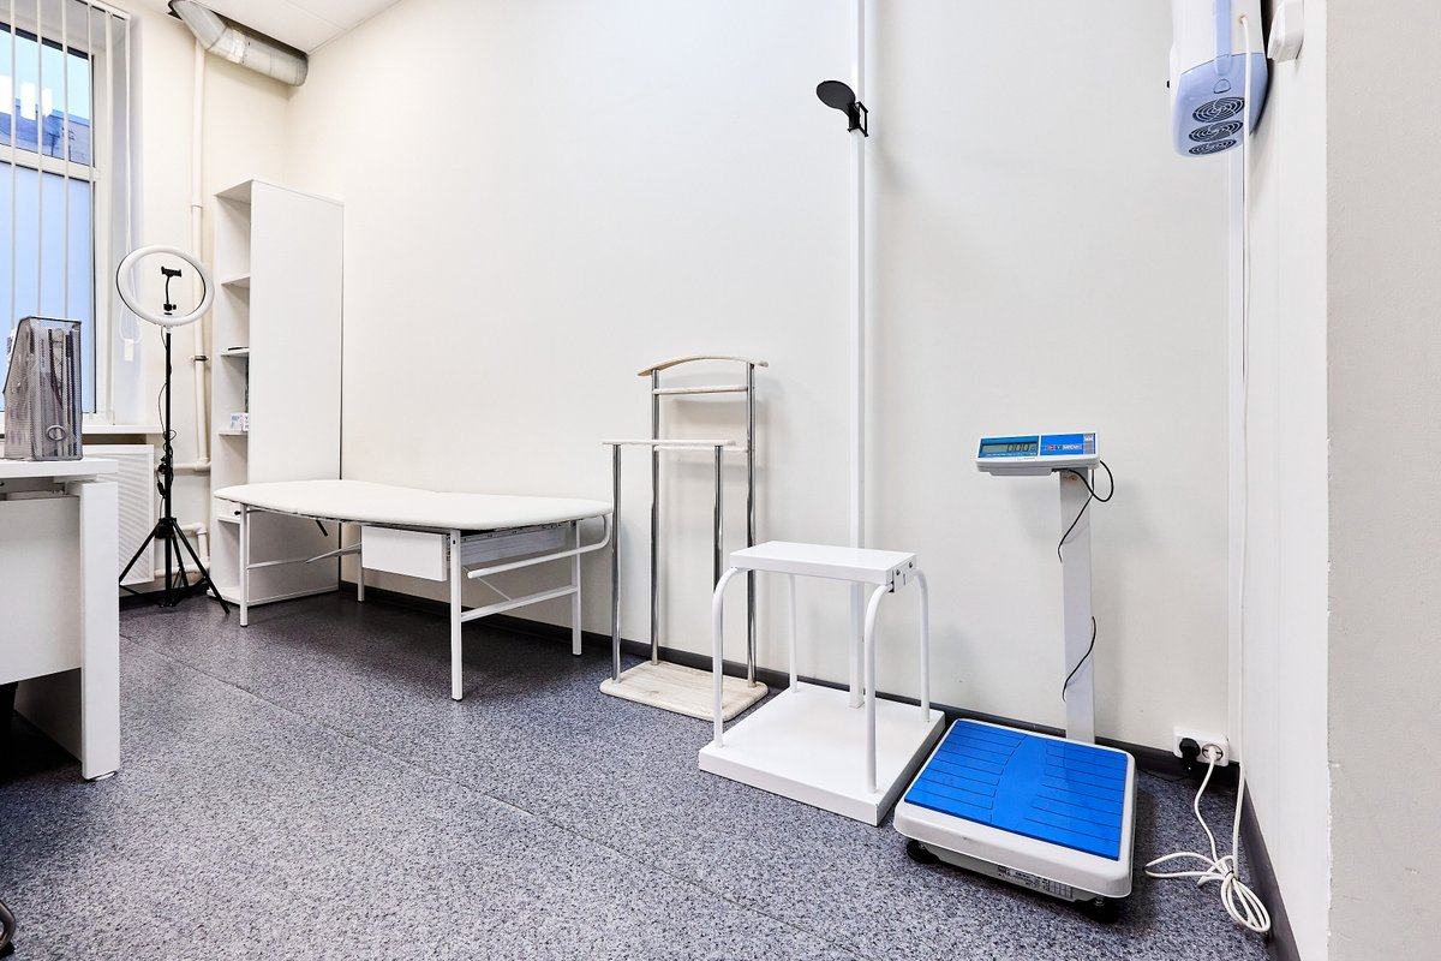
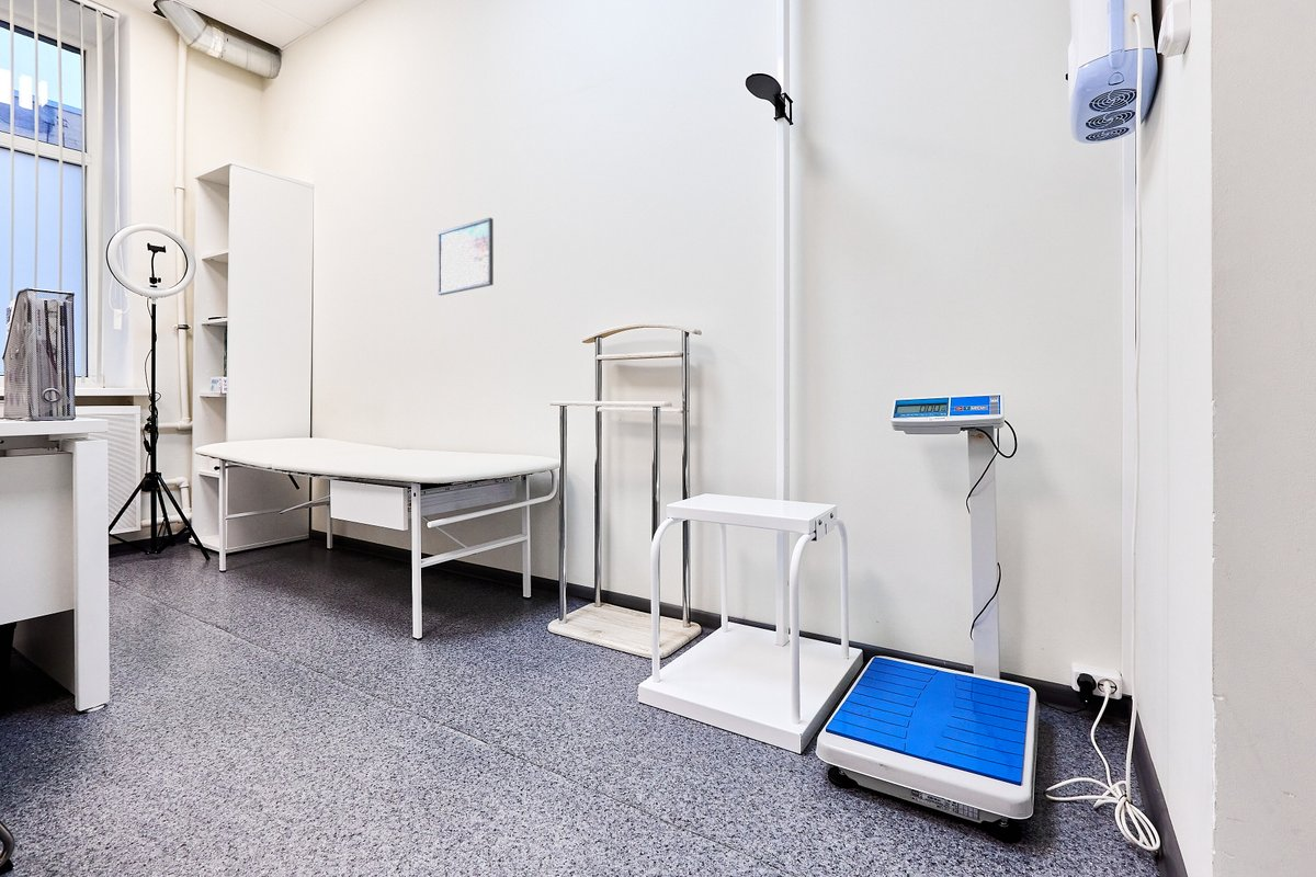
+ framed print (464, 258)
